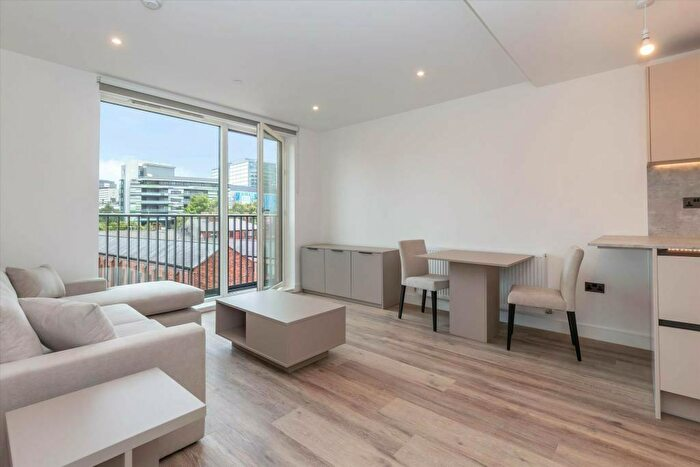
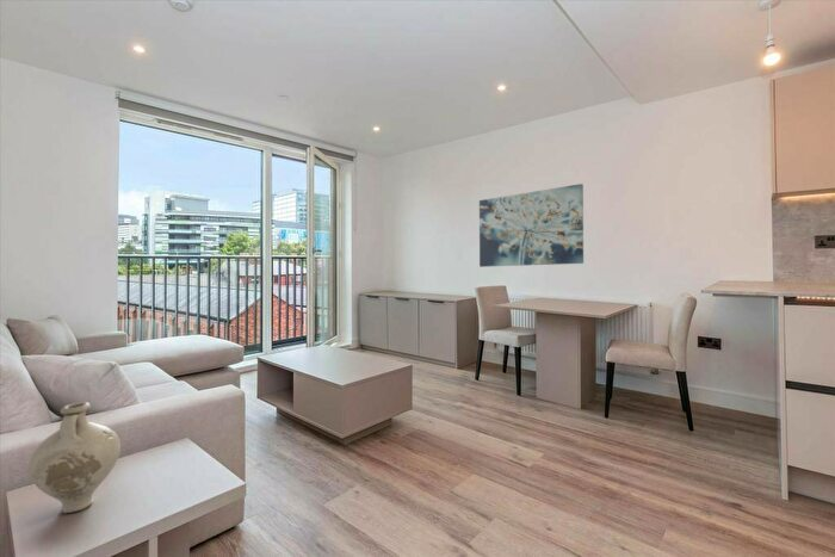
+ decorative vase (76, 454)
+ wall art (526, 229)
